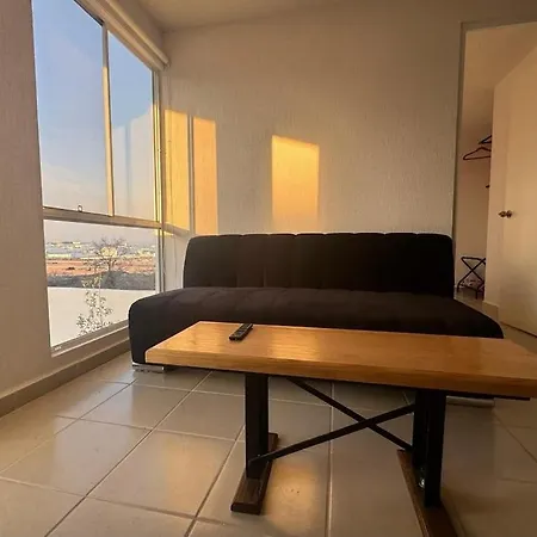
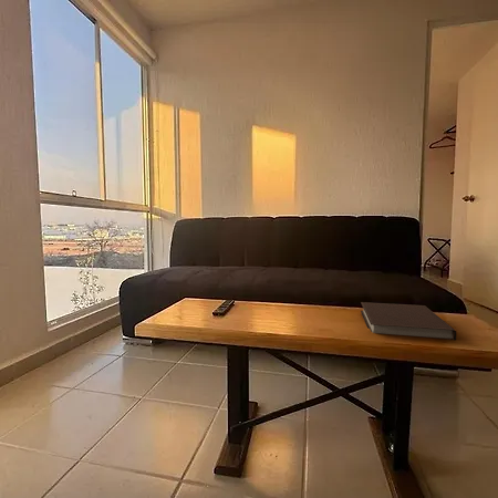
+ notebook (401, 319)
